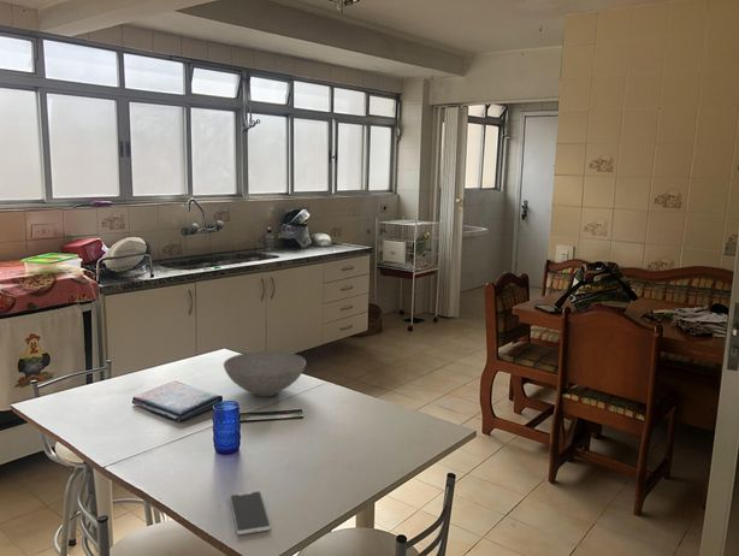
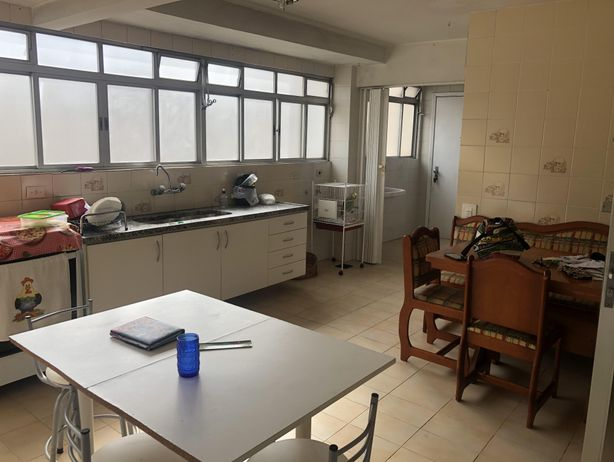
- smartphone (249, 510)
- bowl (265, 377)
